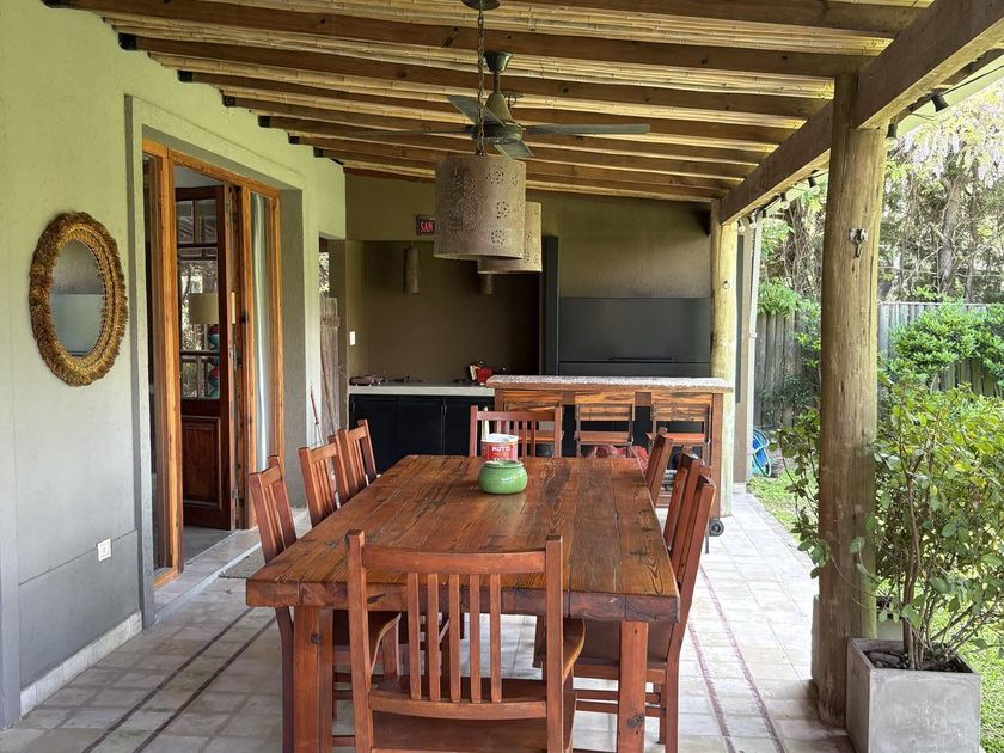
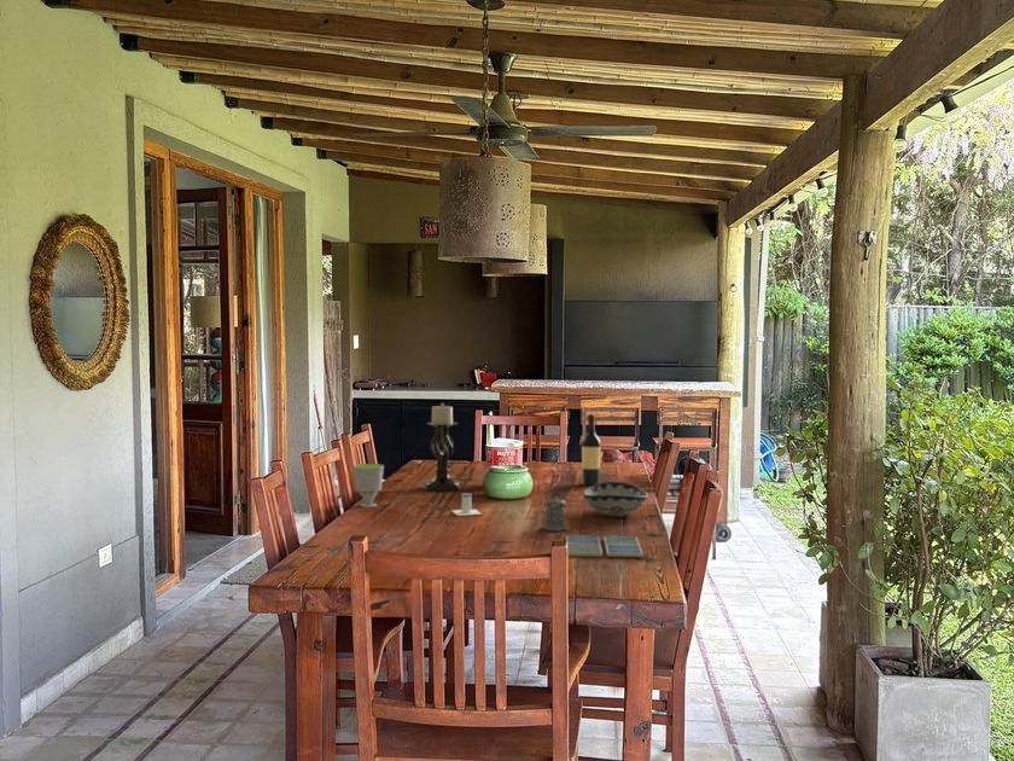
+ candle holder (443, 446)
+ decorative bowl (614, 500)
+ pepper shaker (554, 513)
+ cup (368, 486)
+ wine bottle (590, 449)
+ salt shaker (466, 503)
+ drink coaster (605, 545)
